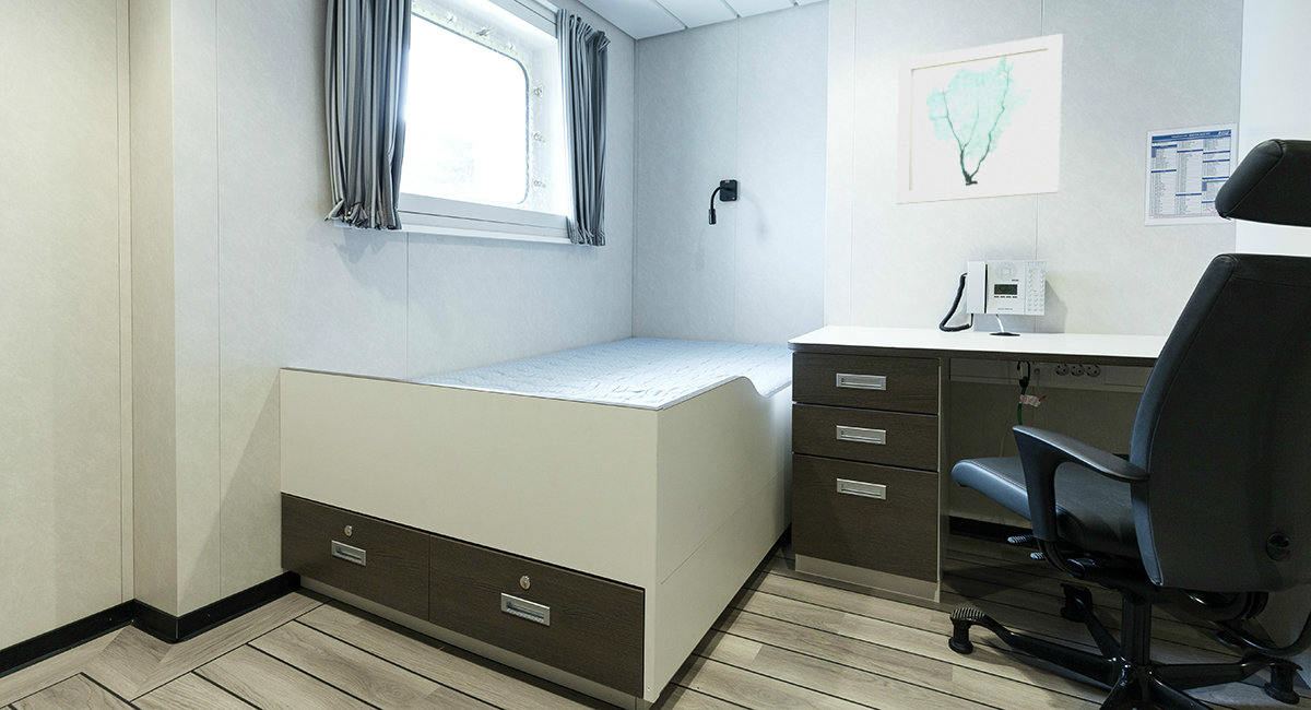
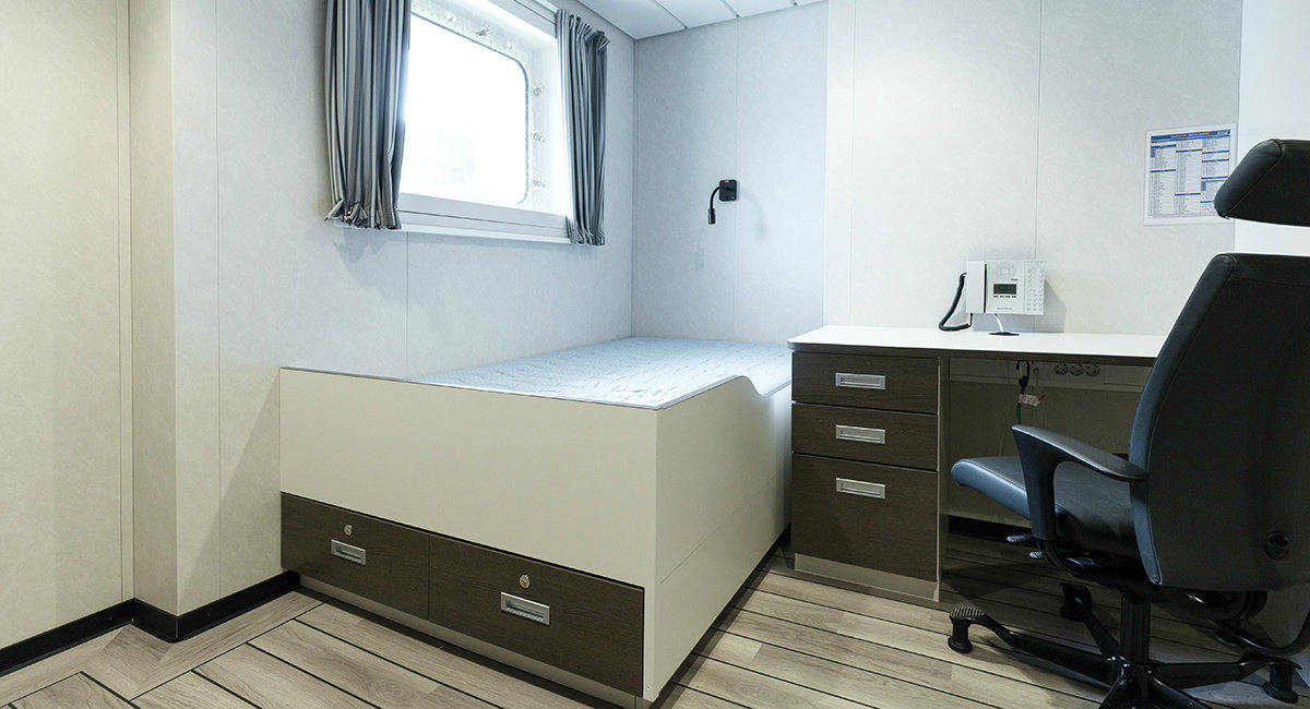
- wall art (975, 122)
